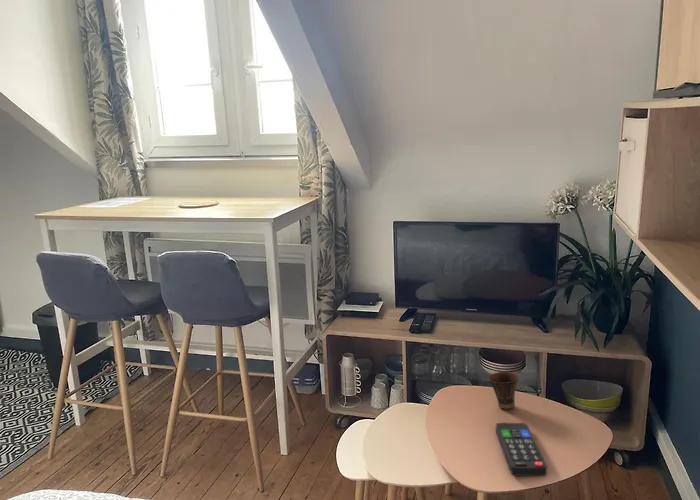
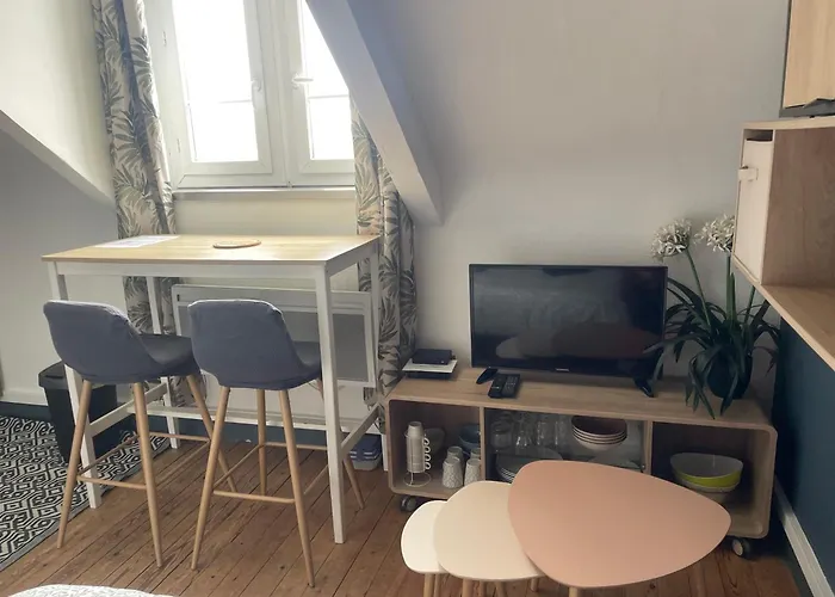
- cup (502, 390)
- remote control (519, 446)
